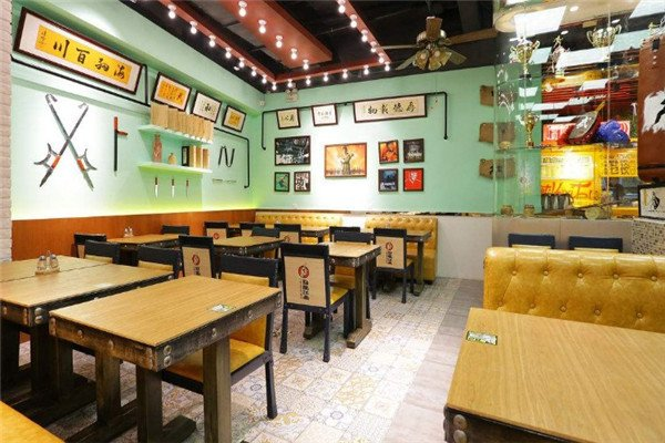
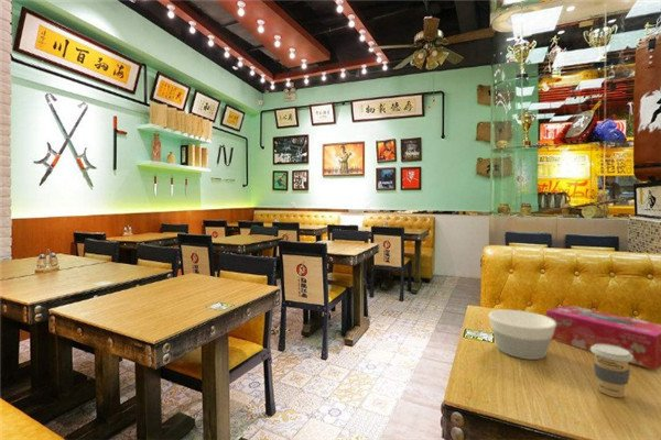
+ coffee cup (610, 370)
+ bowl (520, 333)
+ tissue box (604, 332)
